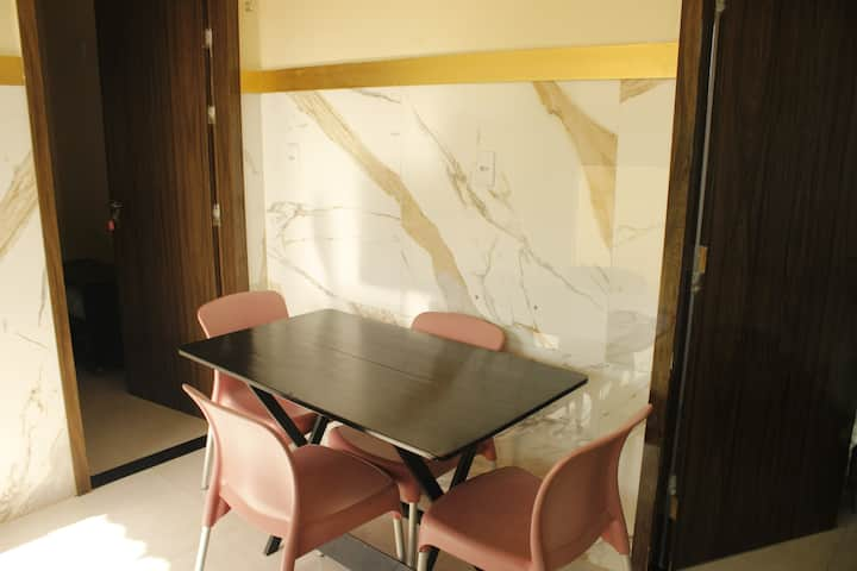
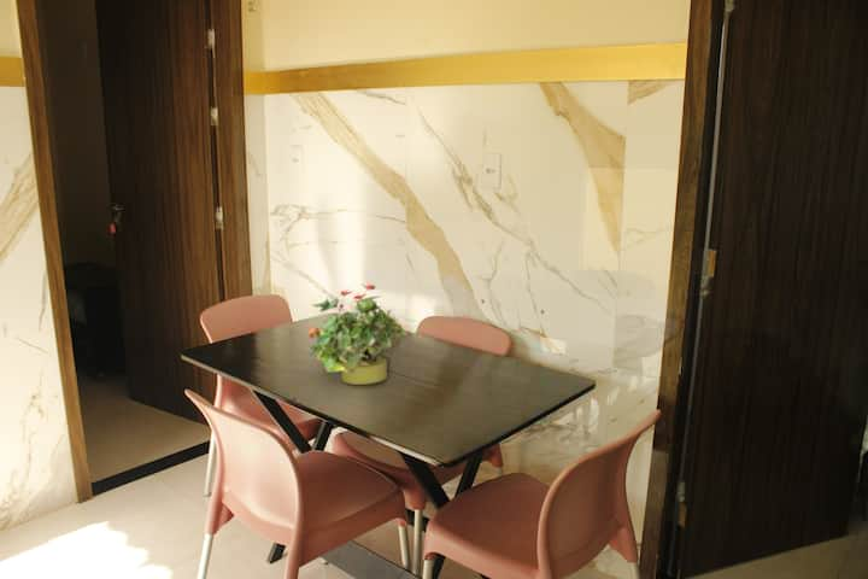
+ potted plant (352, 334)
